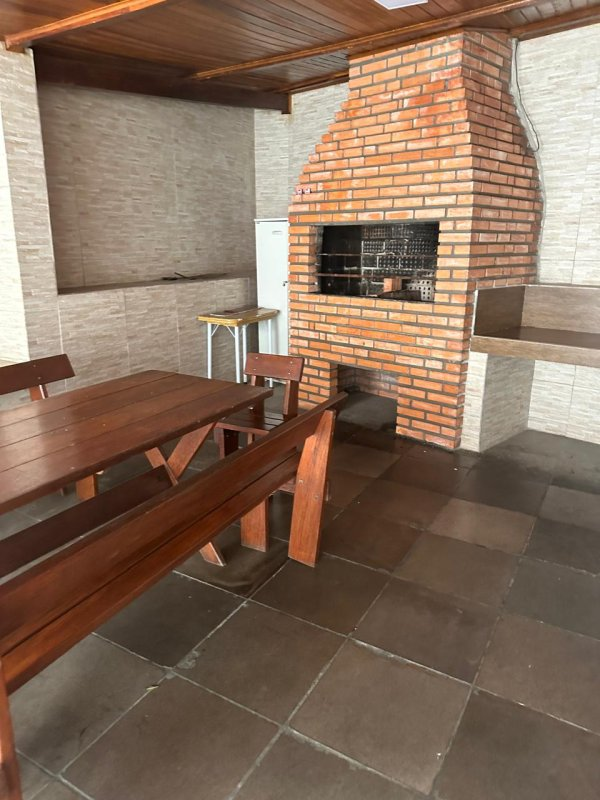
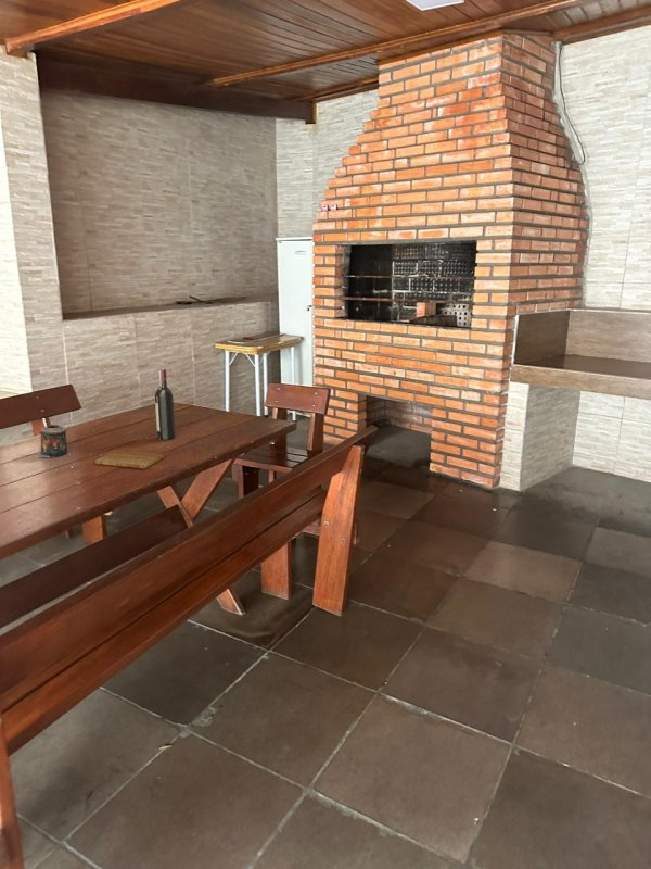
+ cutting board (130, 458)
+ candle (50, 440)
+ wine bottle (164, 403)
